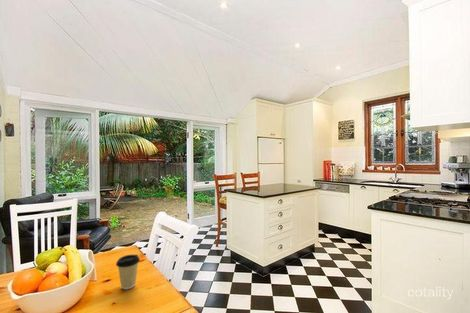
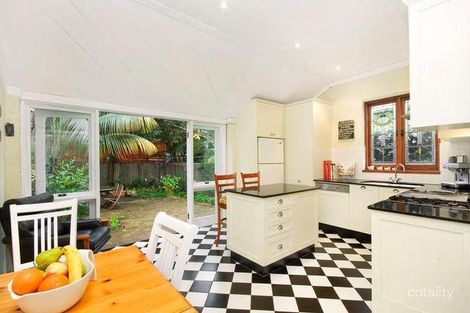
- coffee cup (128, 271)
